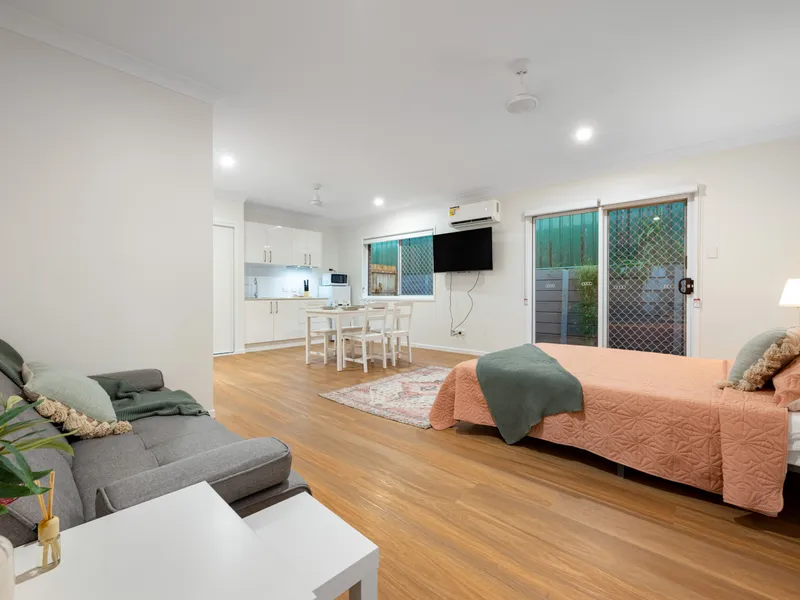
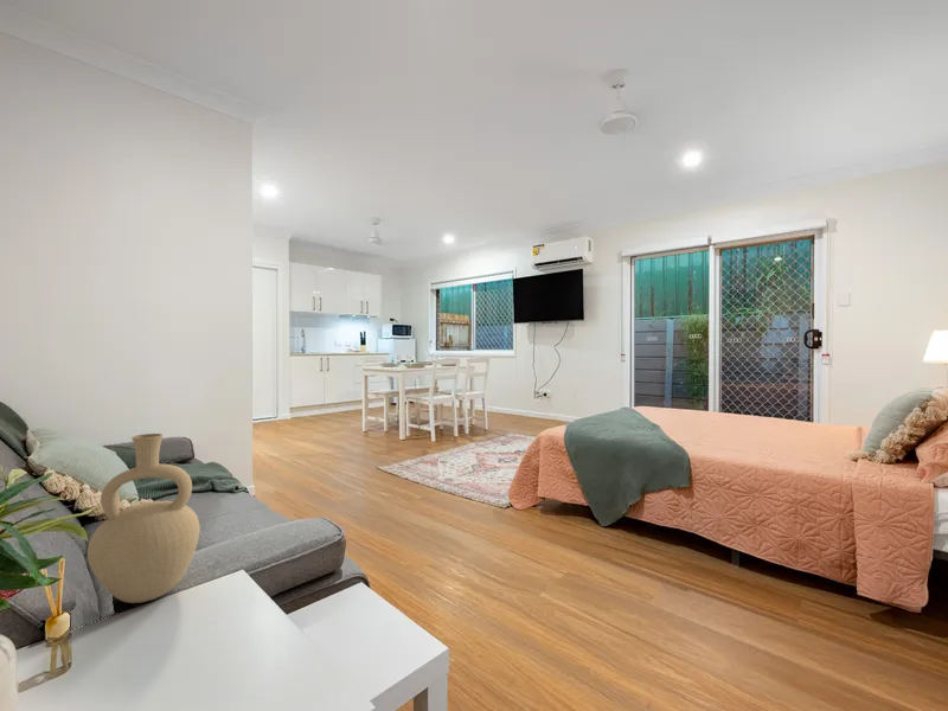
+ vase (147, 514)
